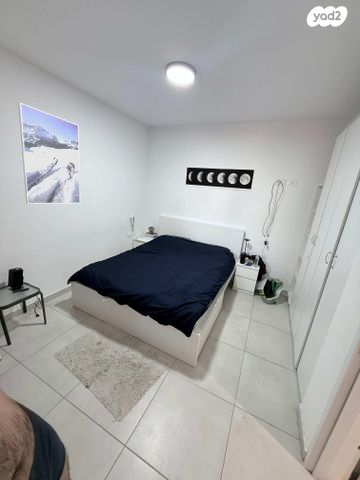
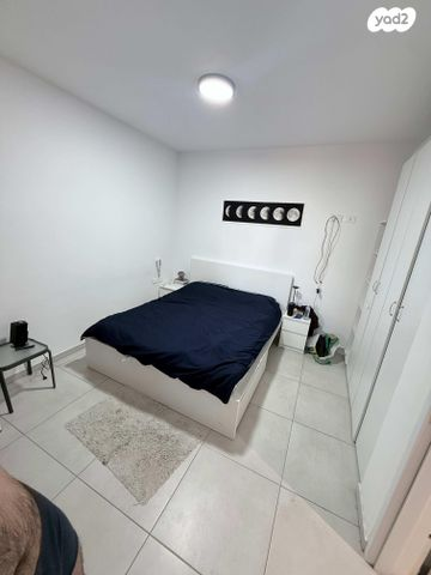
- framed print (54, 161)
